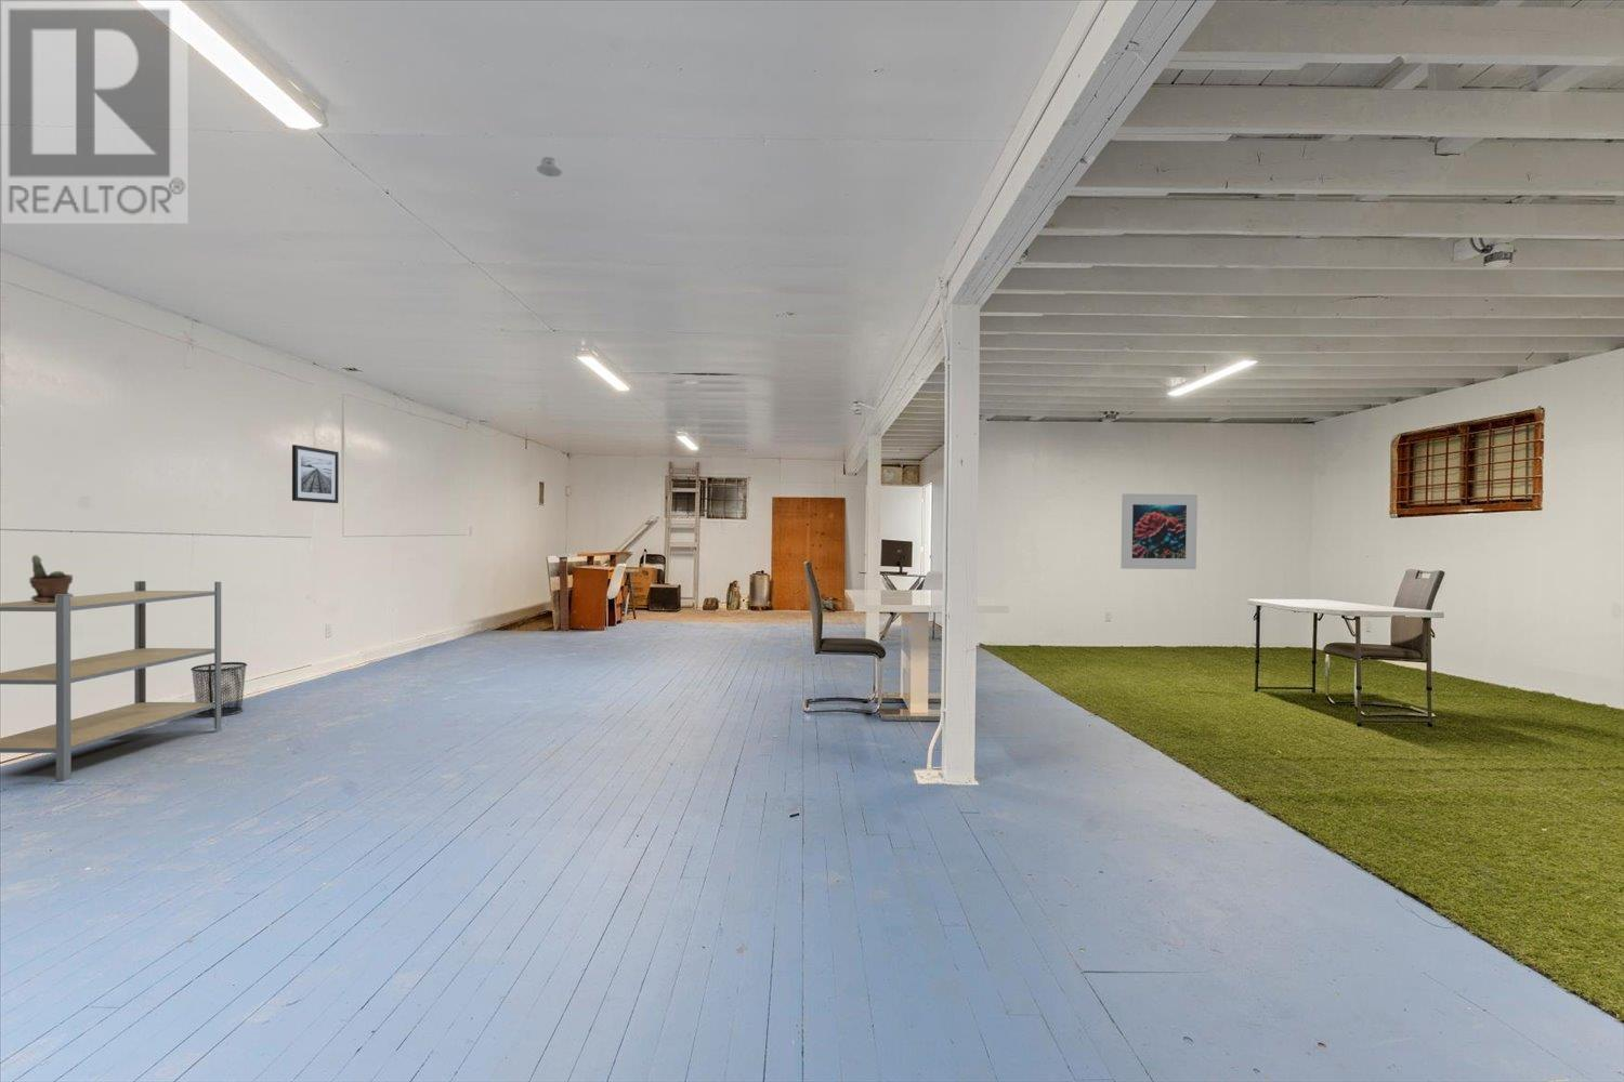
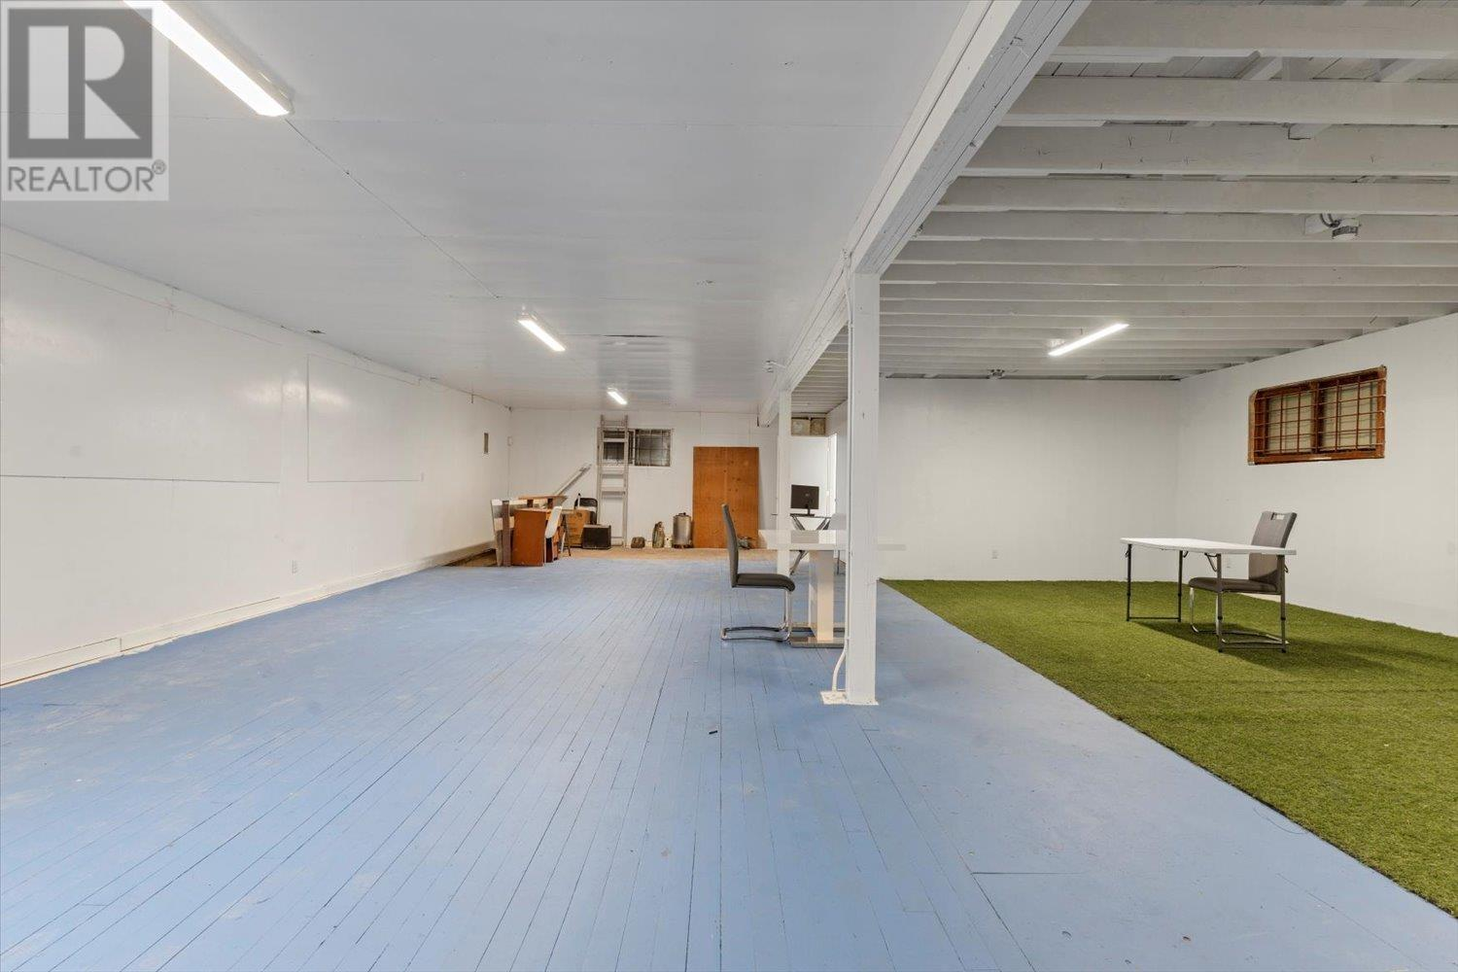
- shelving unit (106, 670)
- wall art (317, 475)
- recessed light (549, 165)
- waste bin (221, 690)
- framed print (1159, 531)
- potted plant (51, 577)
